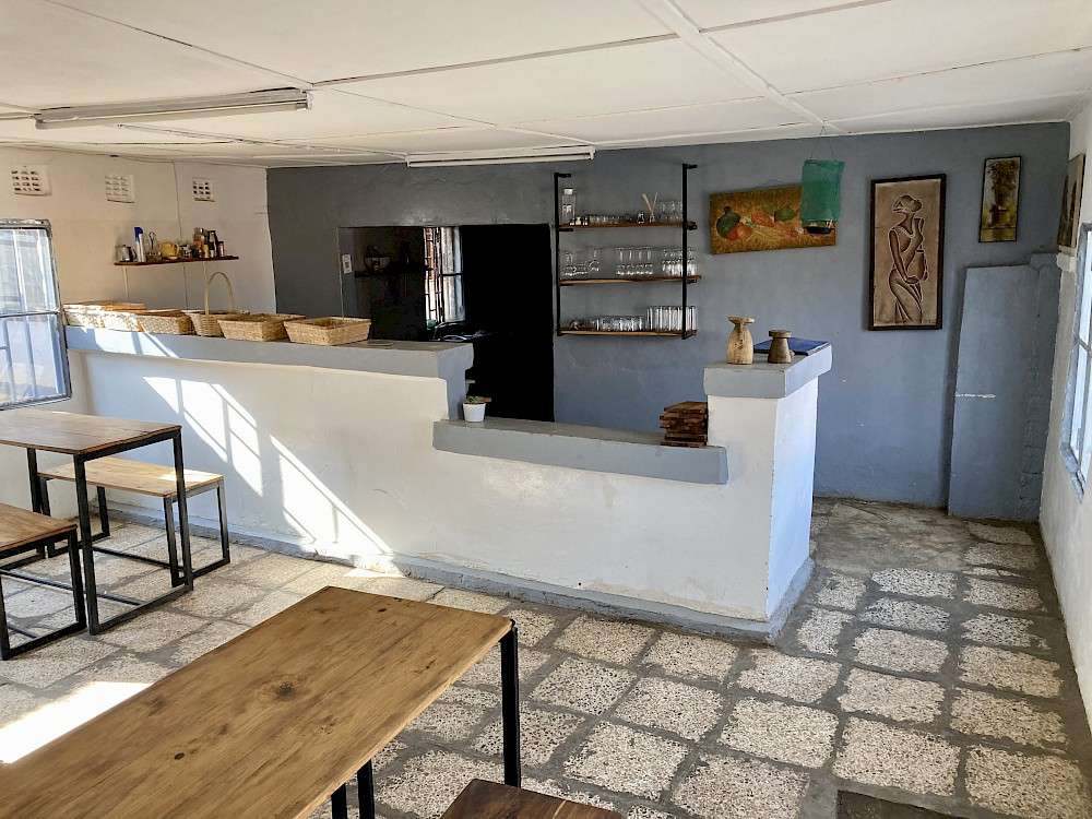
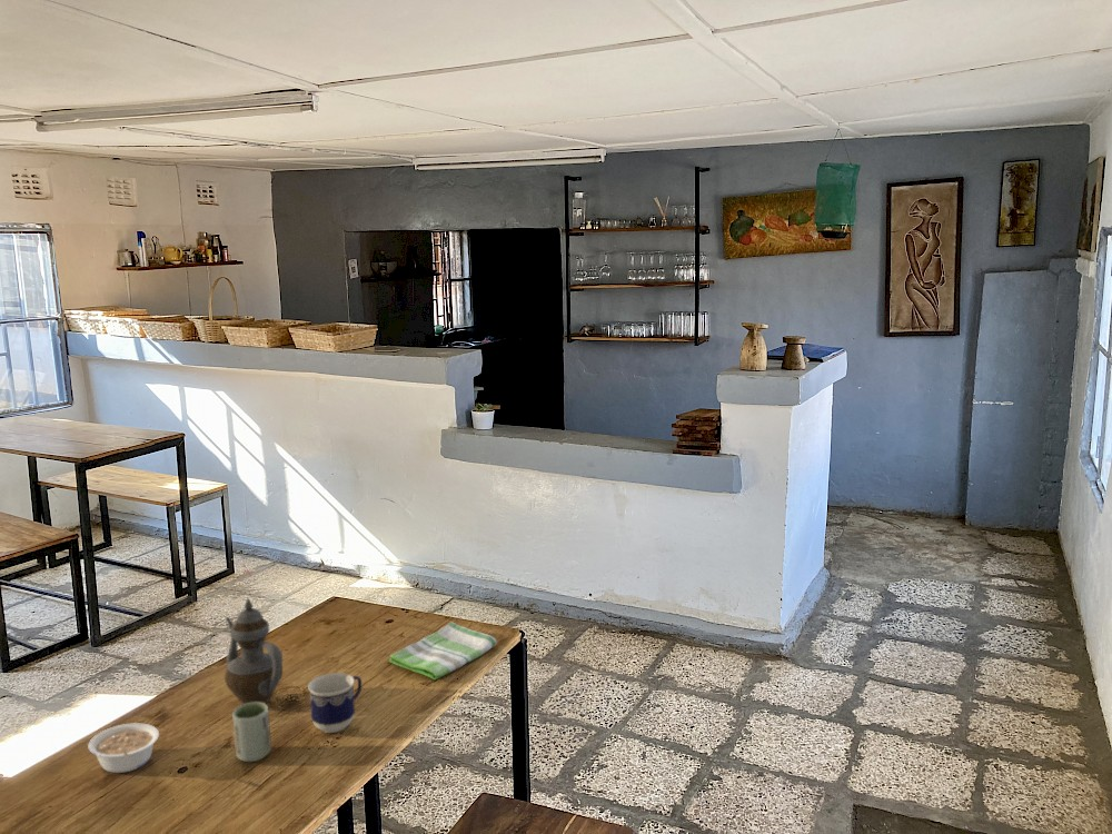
+ teapot (252, 651)
+ cup (251, 732)
+ dish towel (444, 648)
+ legume (127, 748)
+ cup (338, 702)
